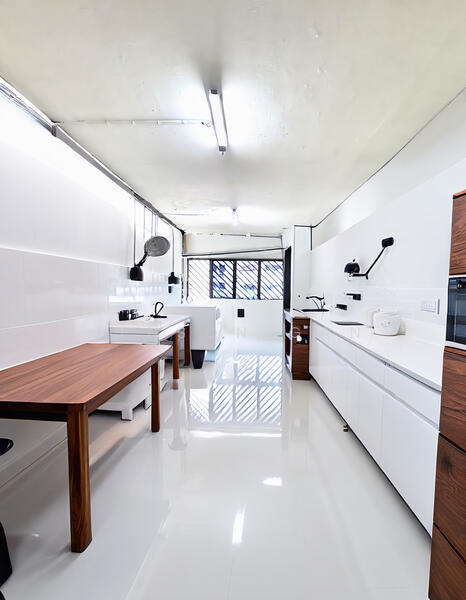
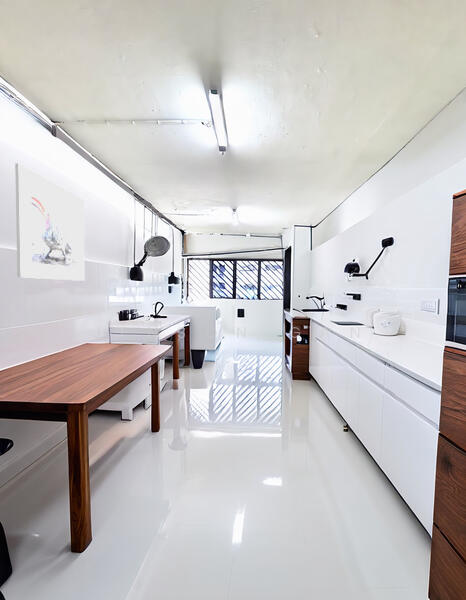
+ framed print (55, 232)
